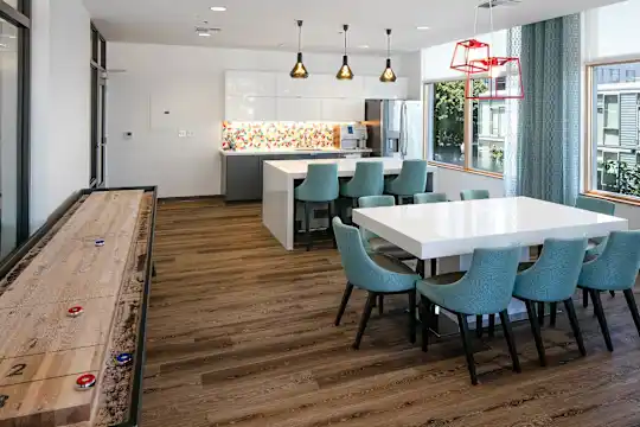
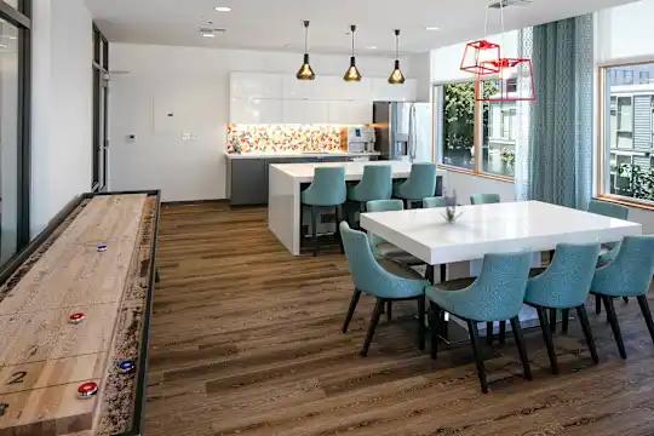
+ plant (448, 202)
